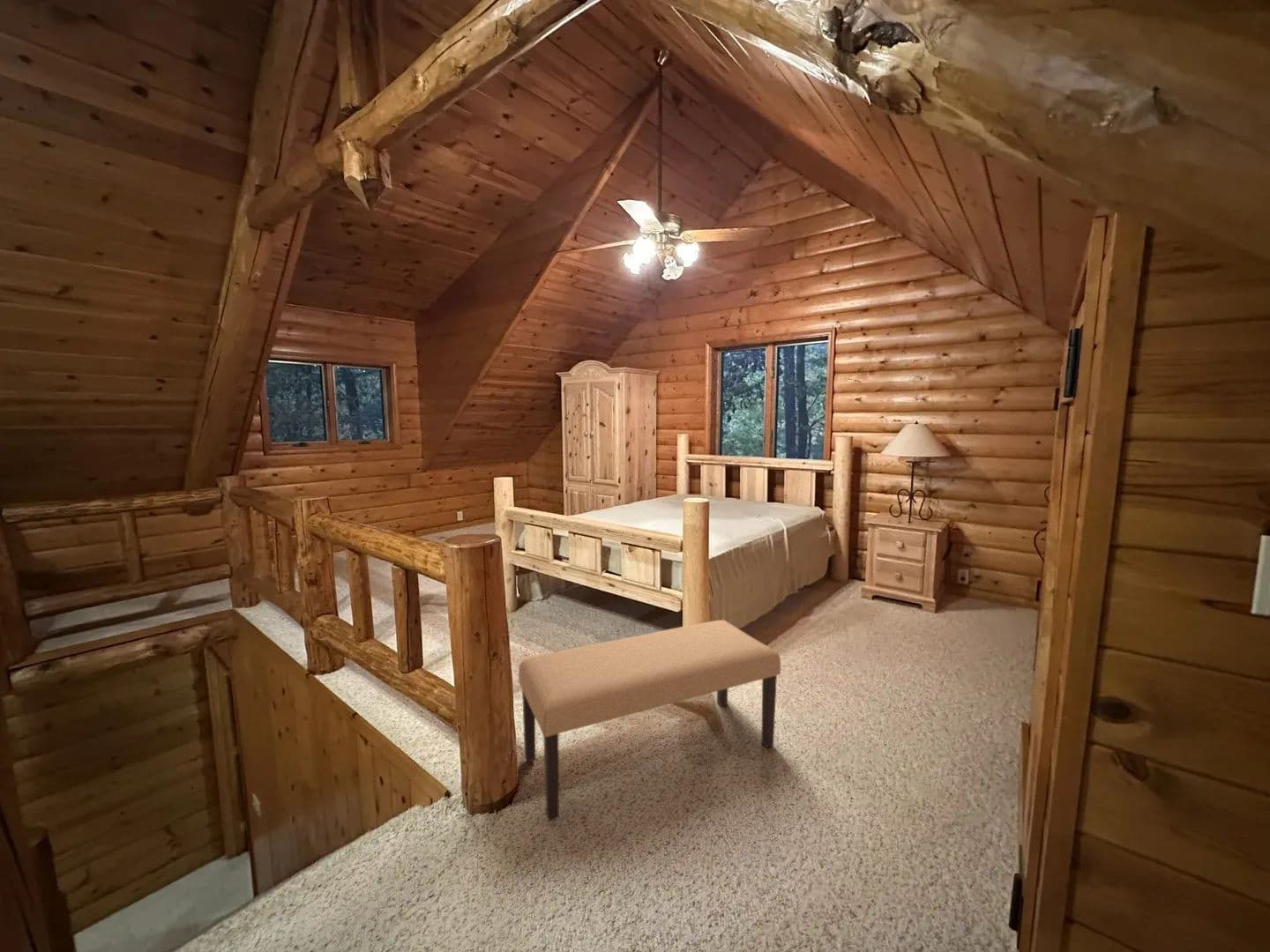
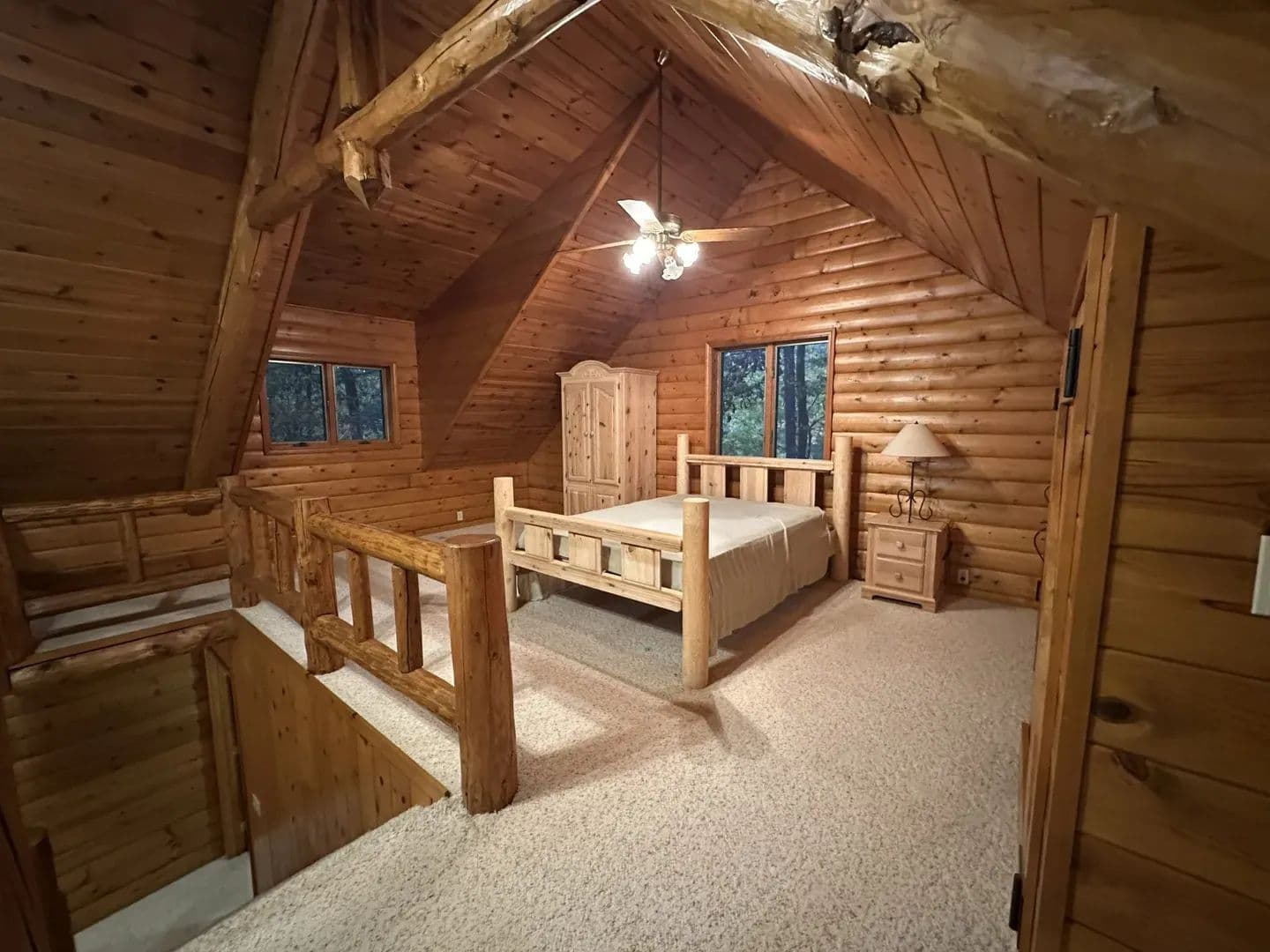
- bench (651, 701)
